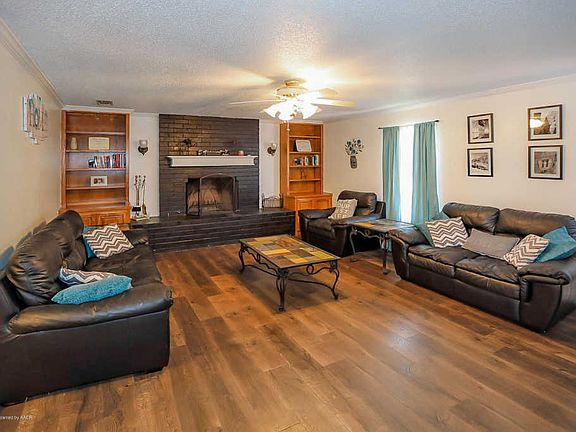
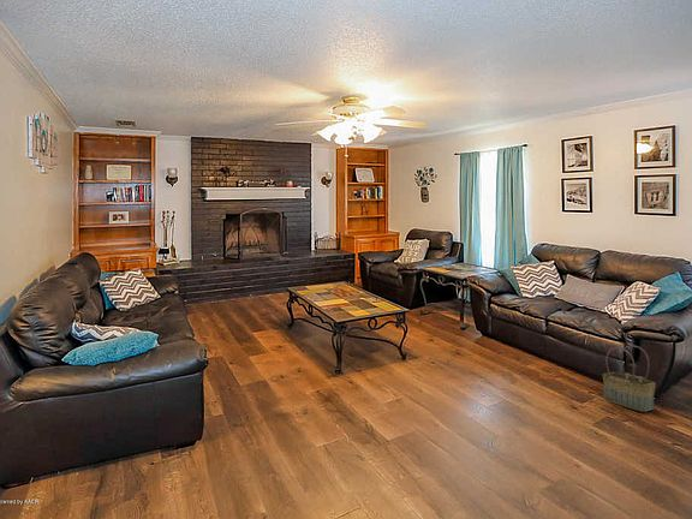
+ basket (628, 375)
